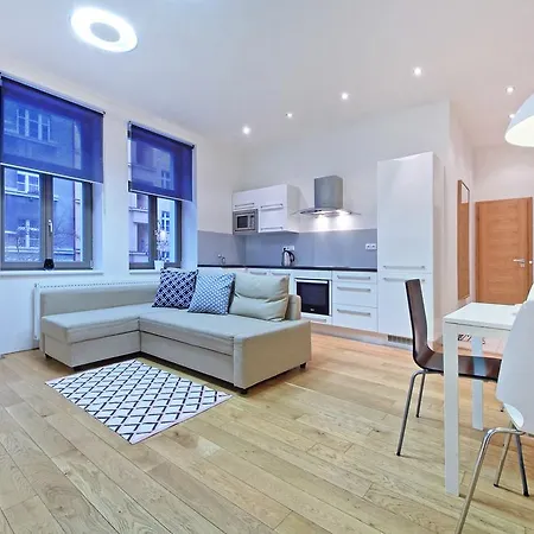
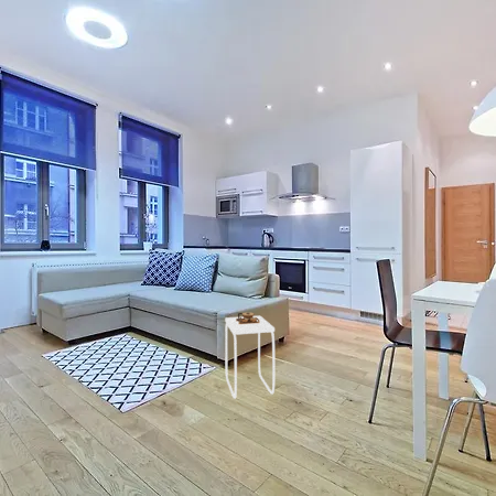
+ side table (258, 351)
